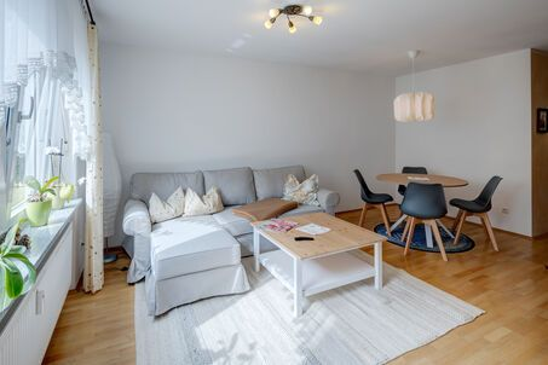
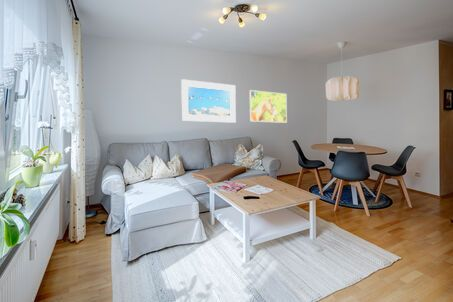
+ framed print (268, 107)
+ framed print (210, 102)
